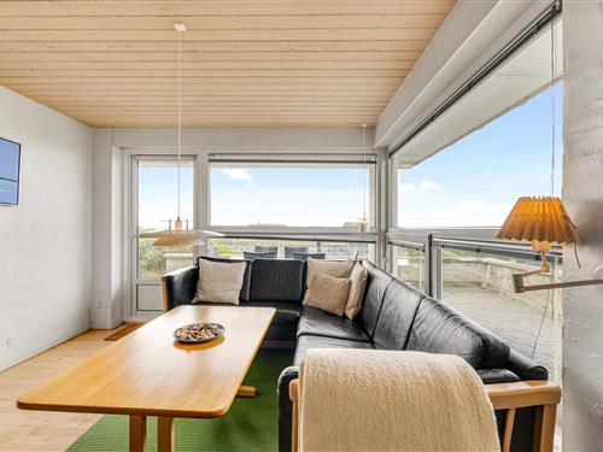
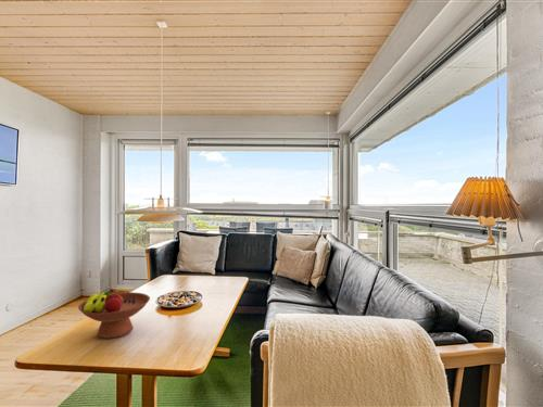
+ fruit bowl (115, 310)
